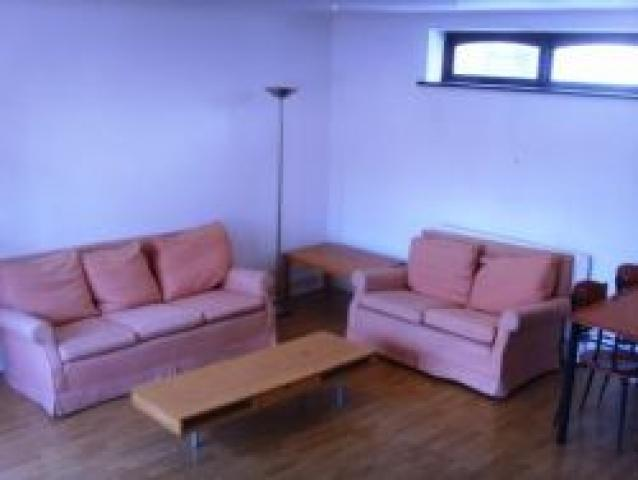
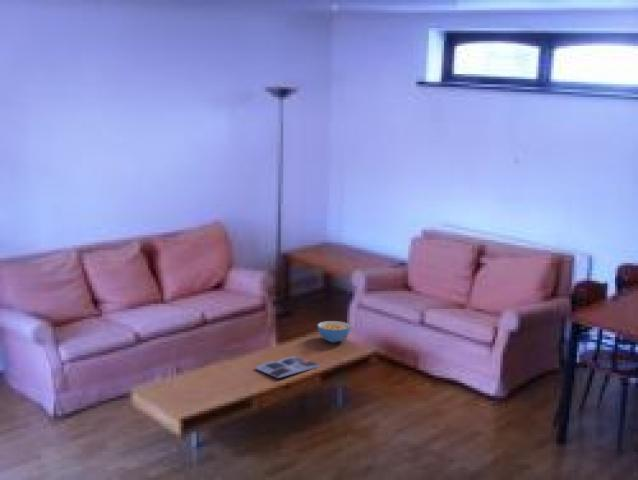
+ magazine (288, 365)
+ cereal bowl (333, 333)
